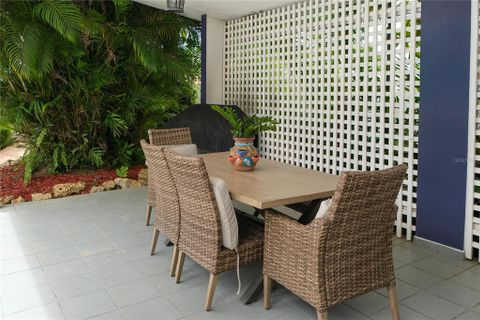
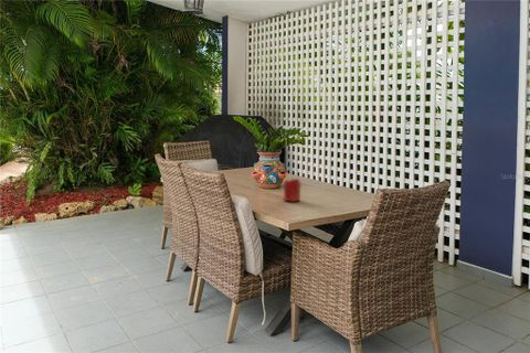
+ candle (292, 189)
